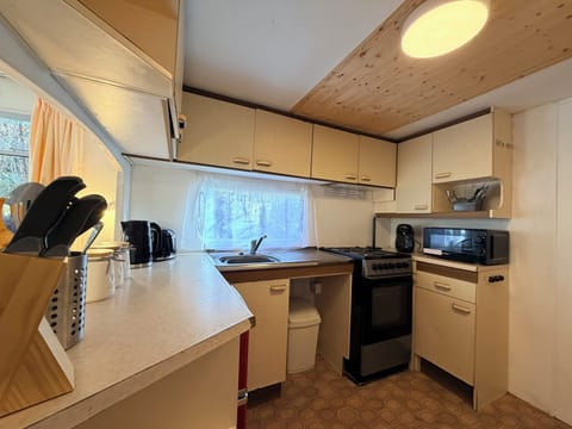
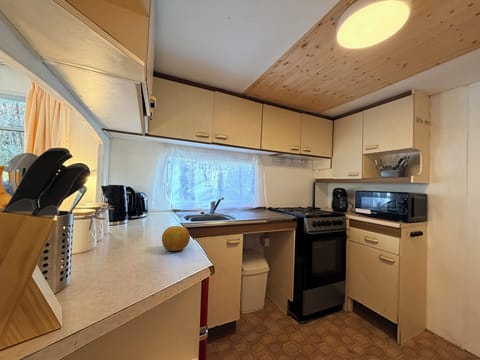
+ fruit (176, 238)
